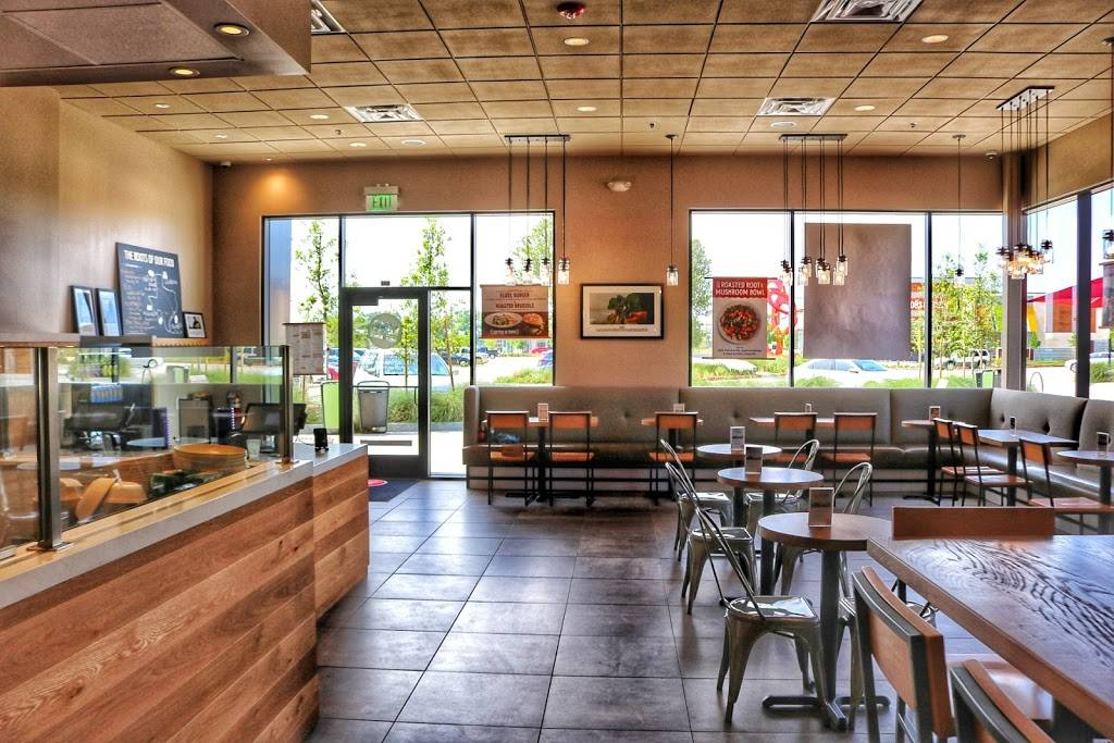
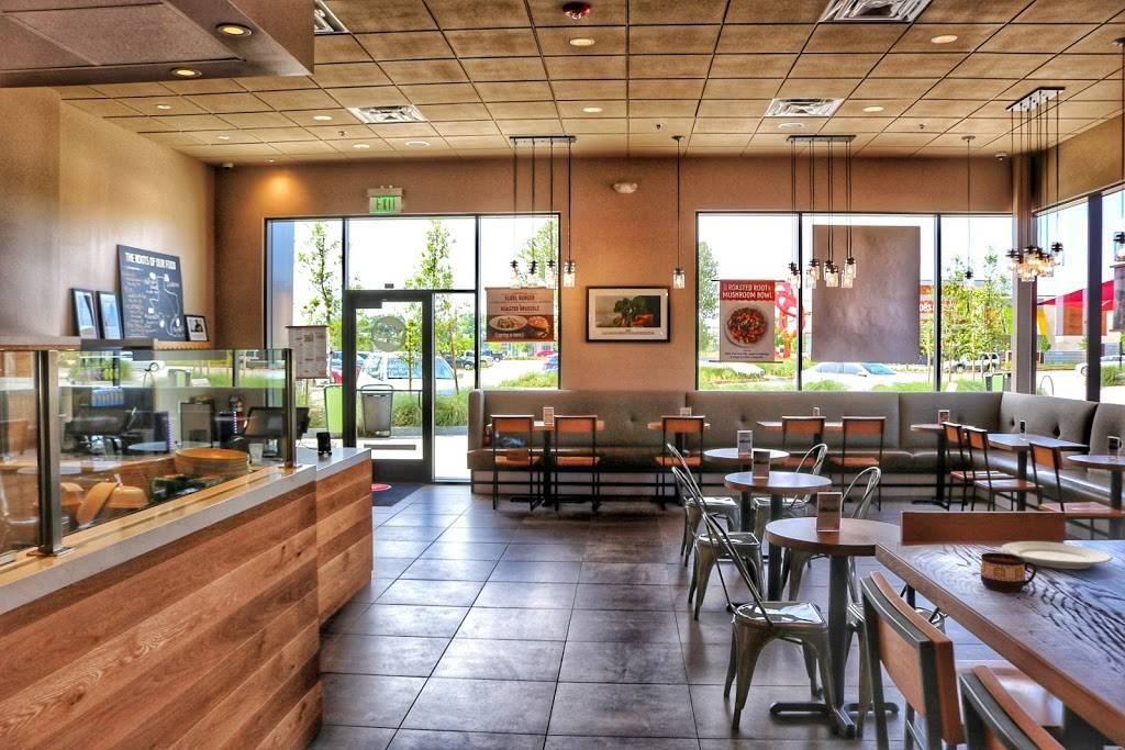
+ plate (1055, 556)
+ cup (1004, 572)
